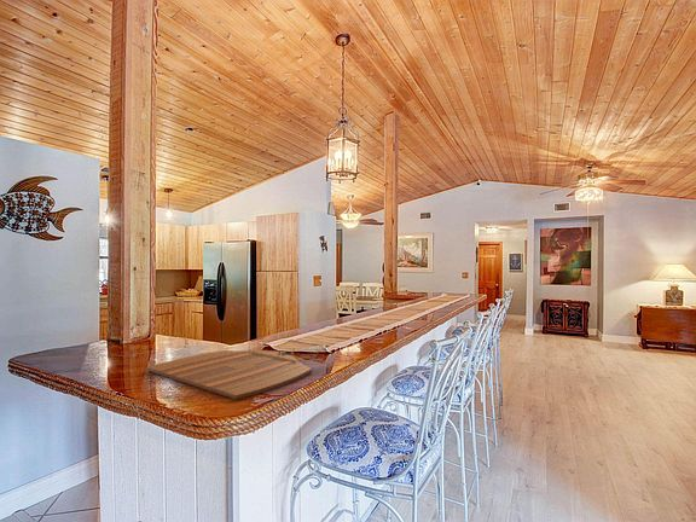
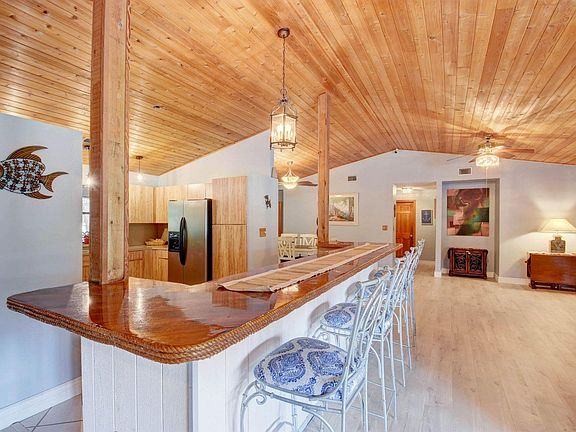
- cutting board (243, 362)
